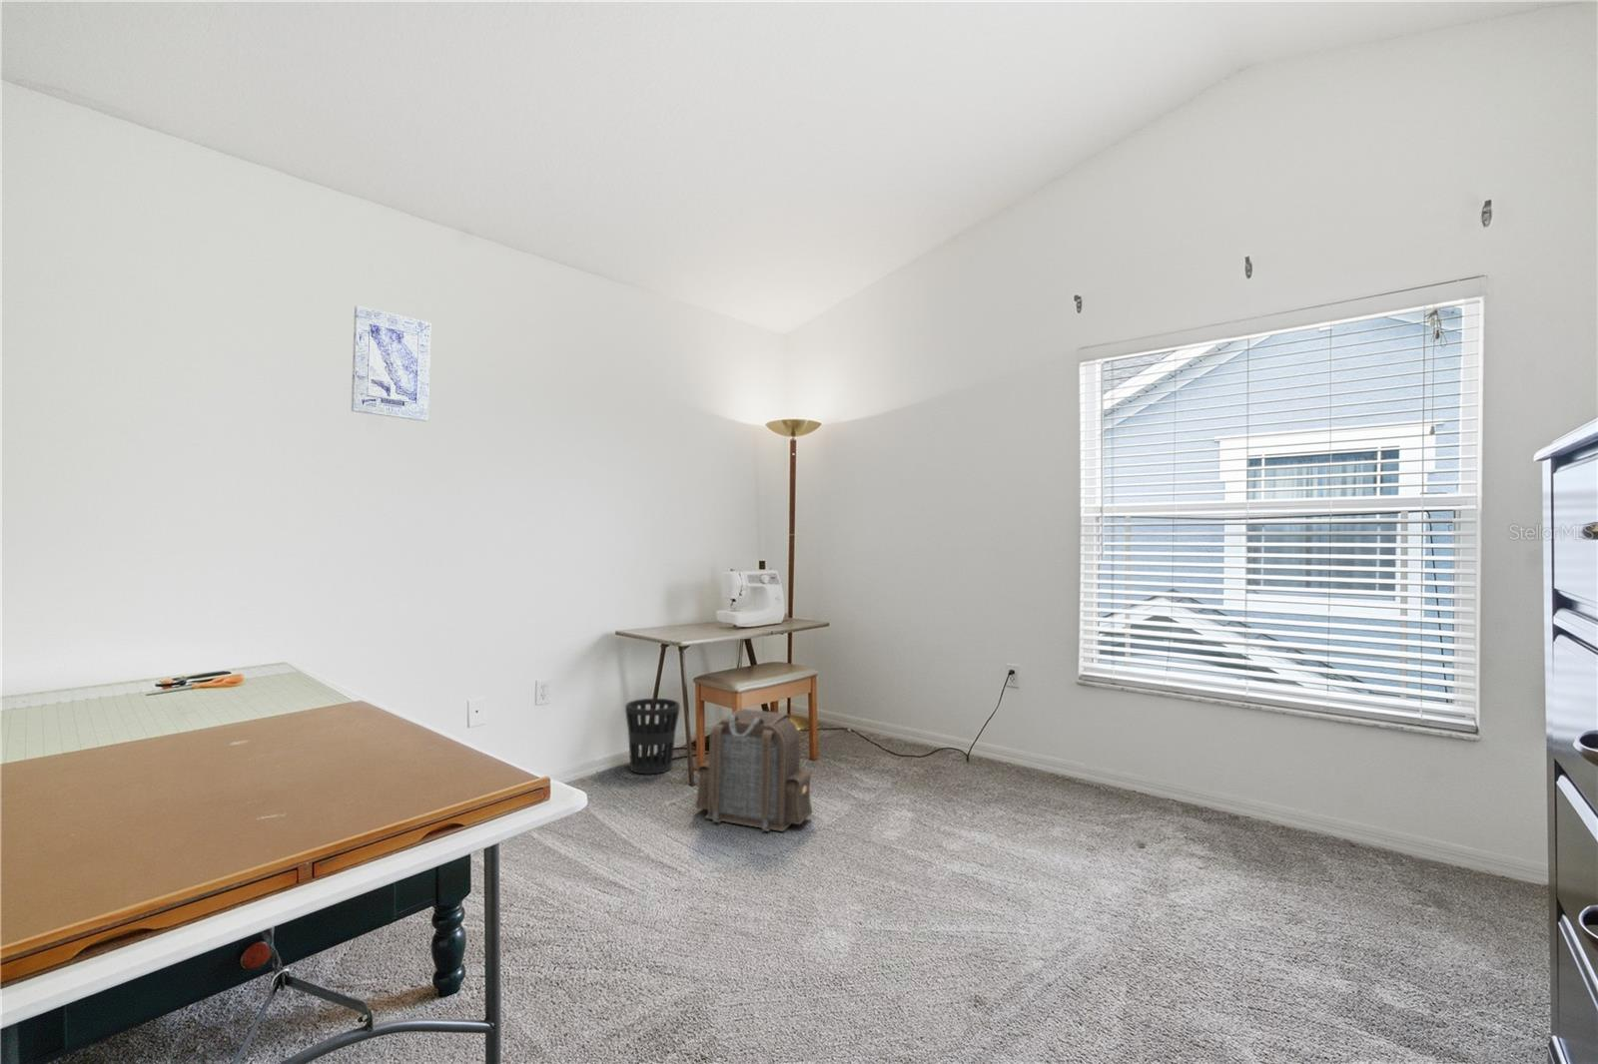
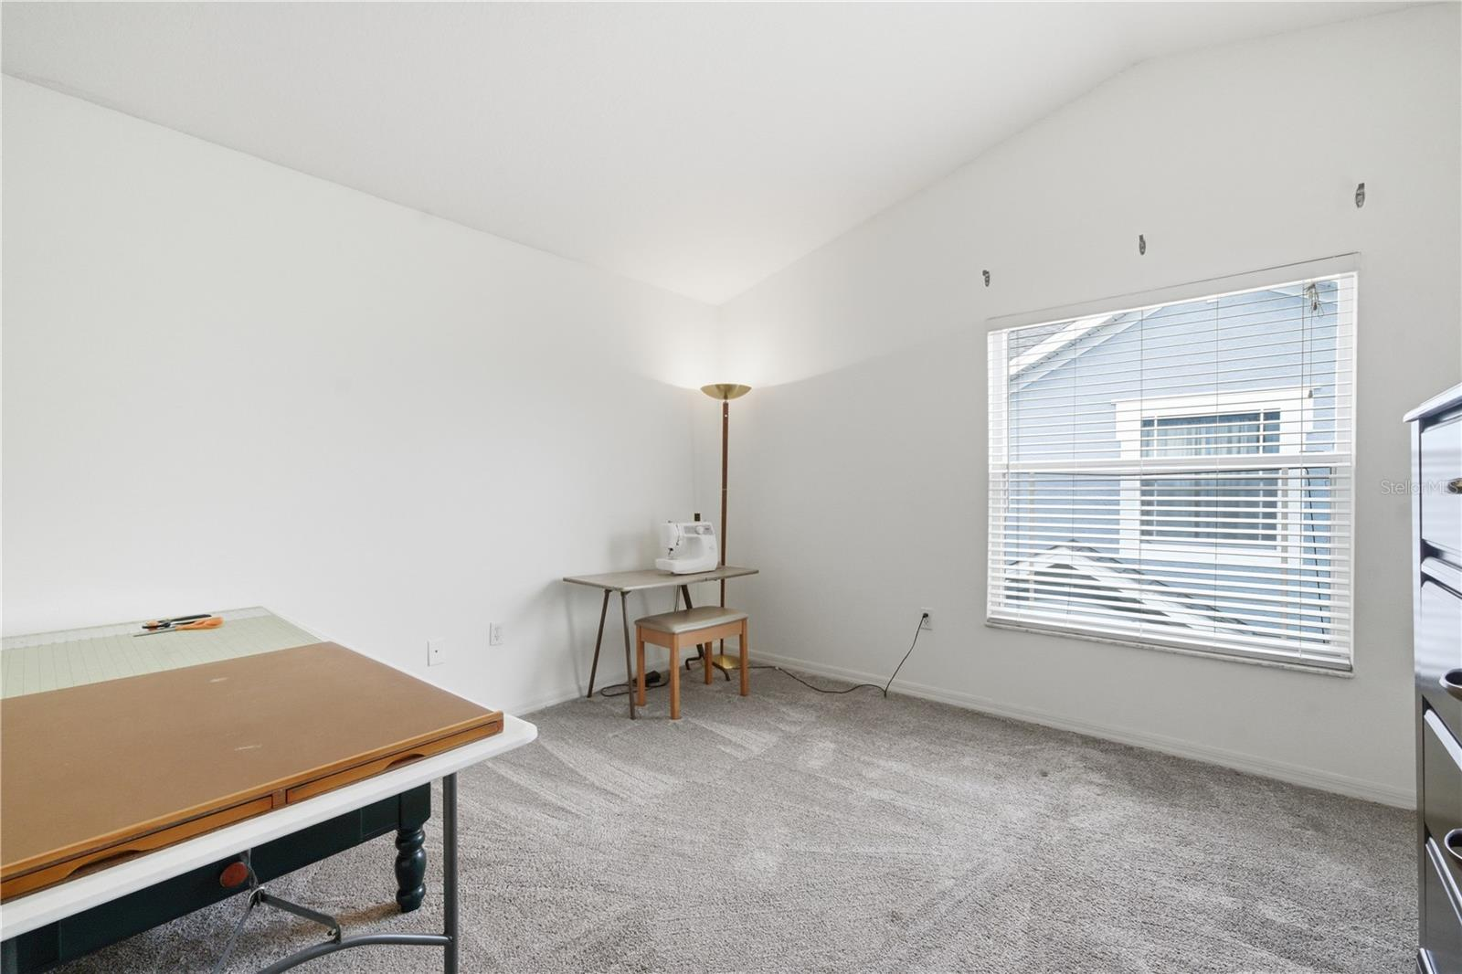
- wastebasket (651, 735)
- backpack (753, 764)
- wall art (392, 366)
